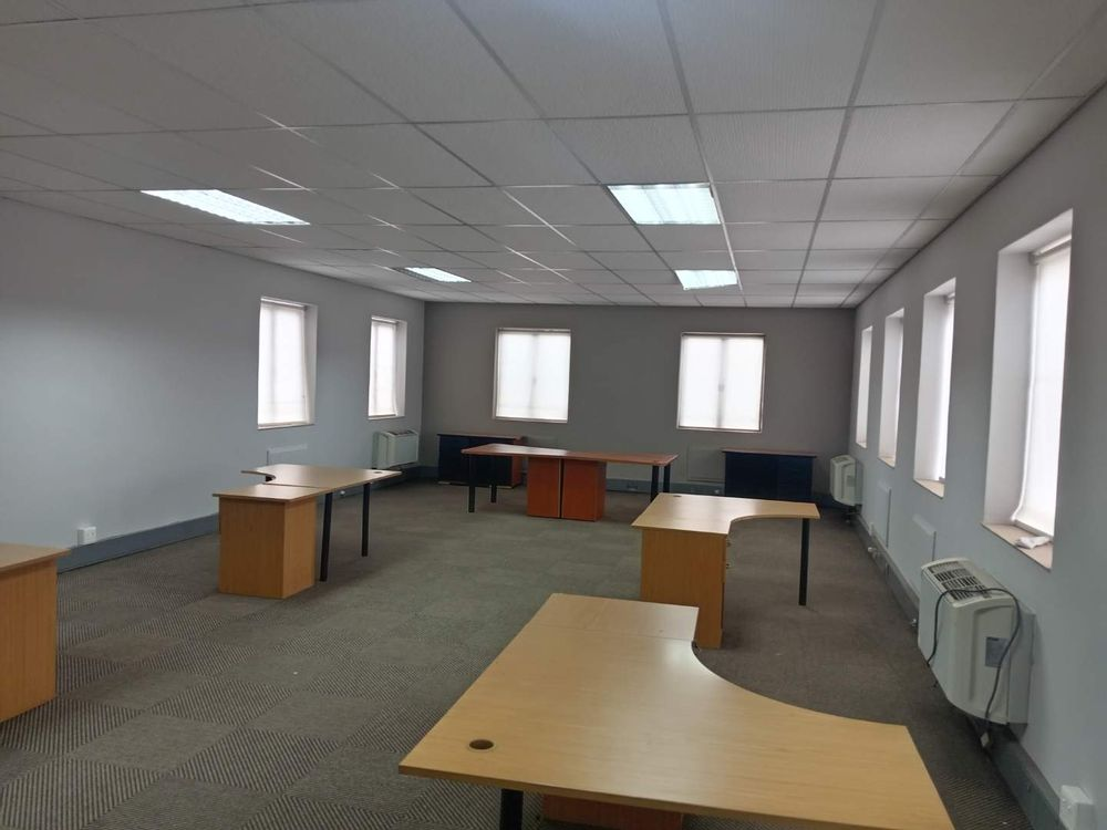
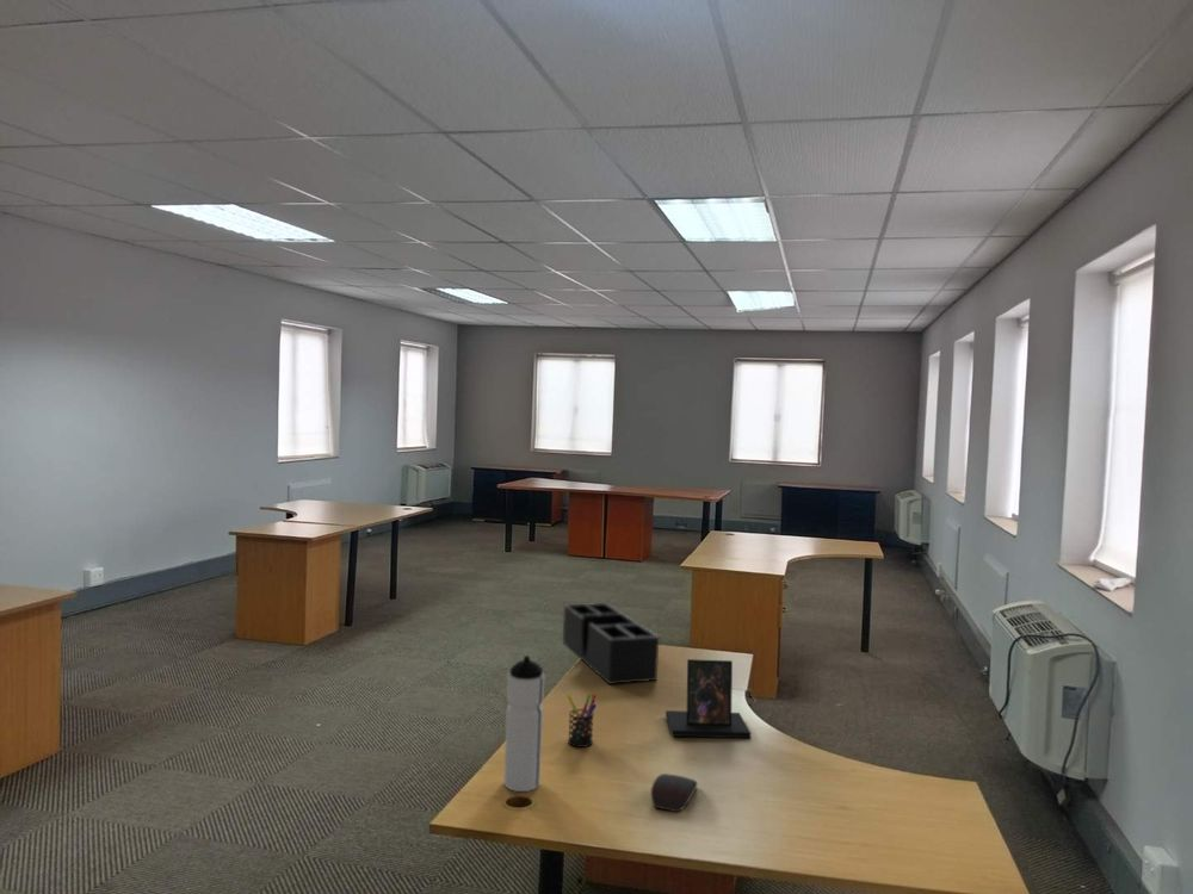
+ computer mouse (674, 787)
+ water bottle (524, 720)
+ photo frame (707, 693)
+ pen holder (583, 716)
+ desk organizer (607, 640)
